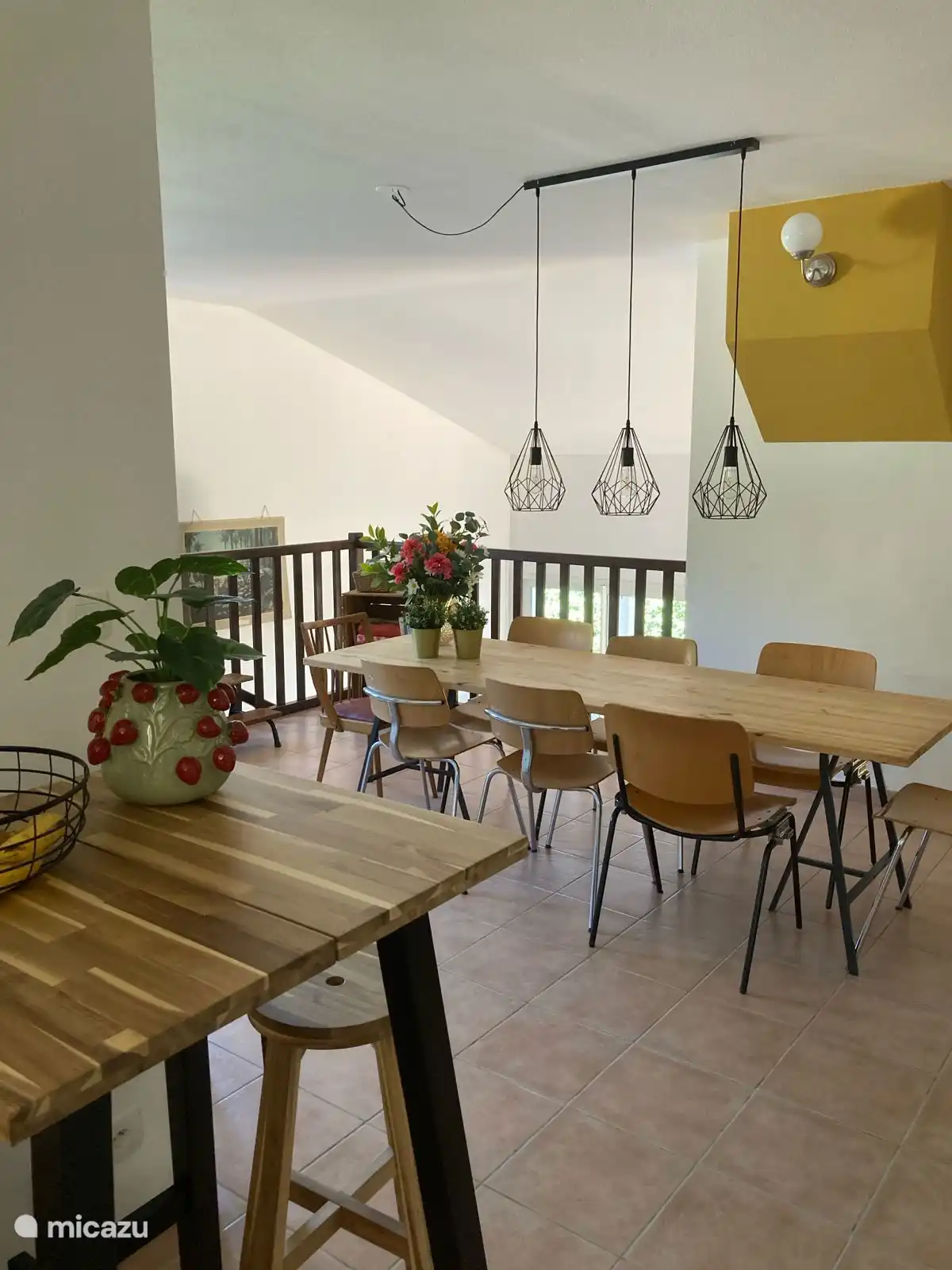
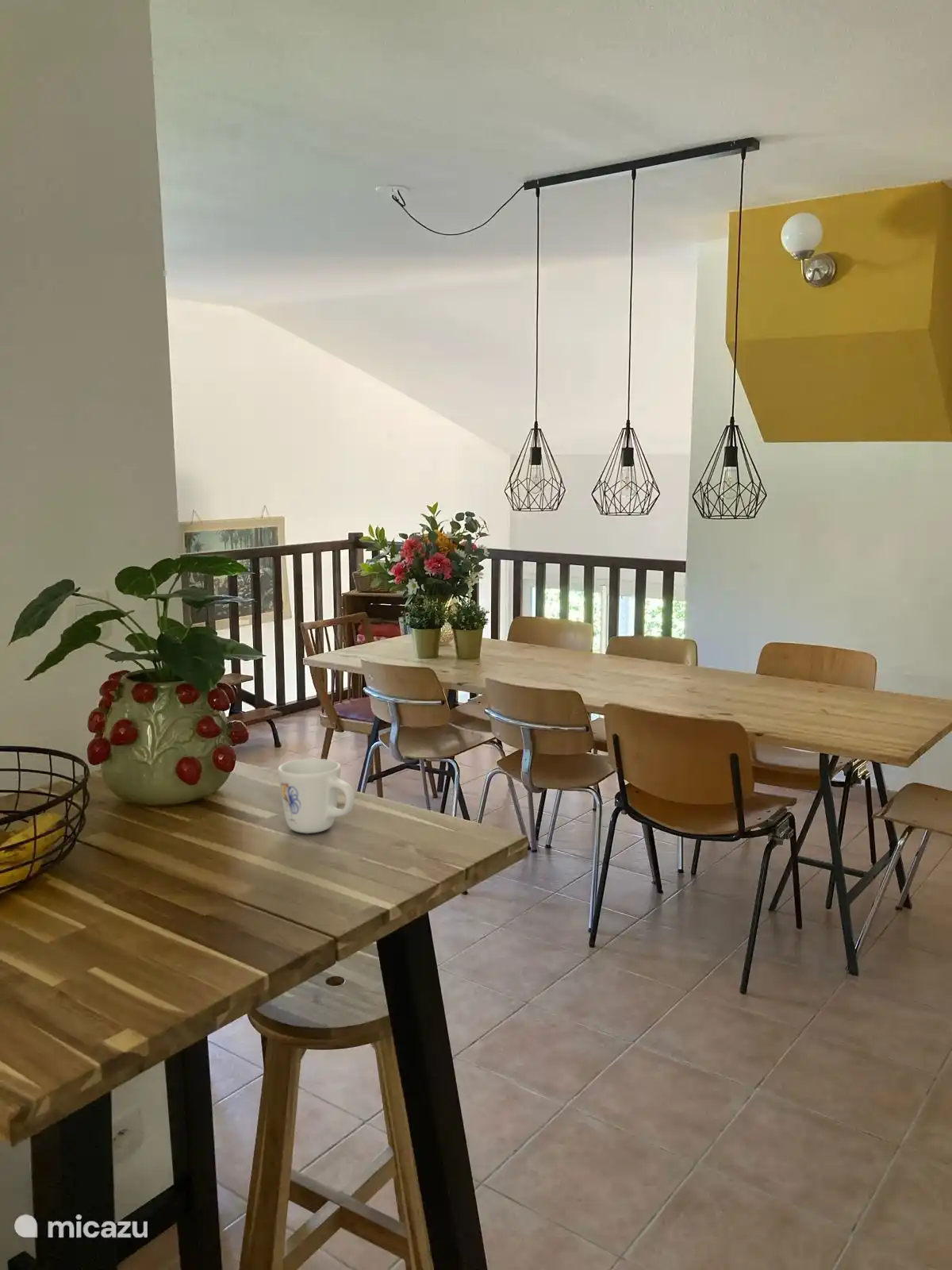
+ mug (319, 799)
